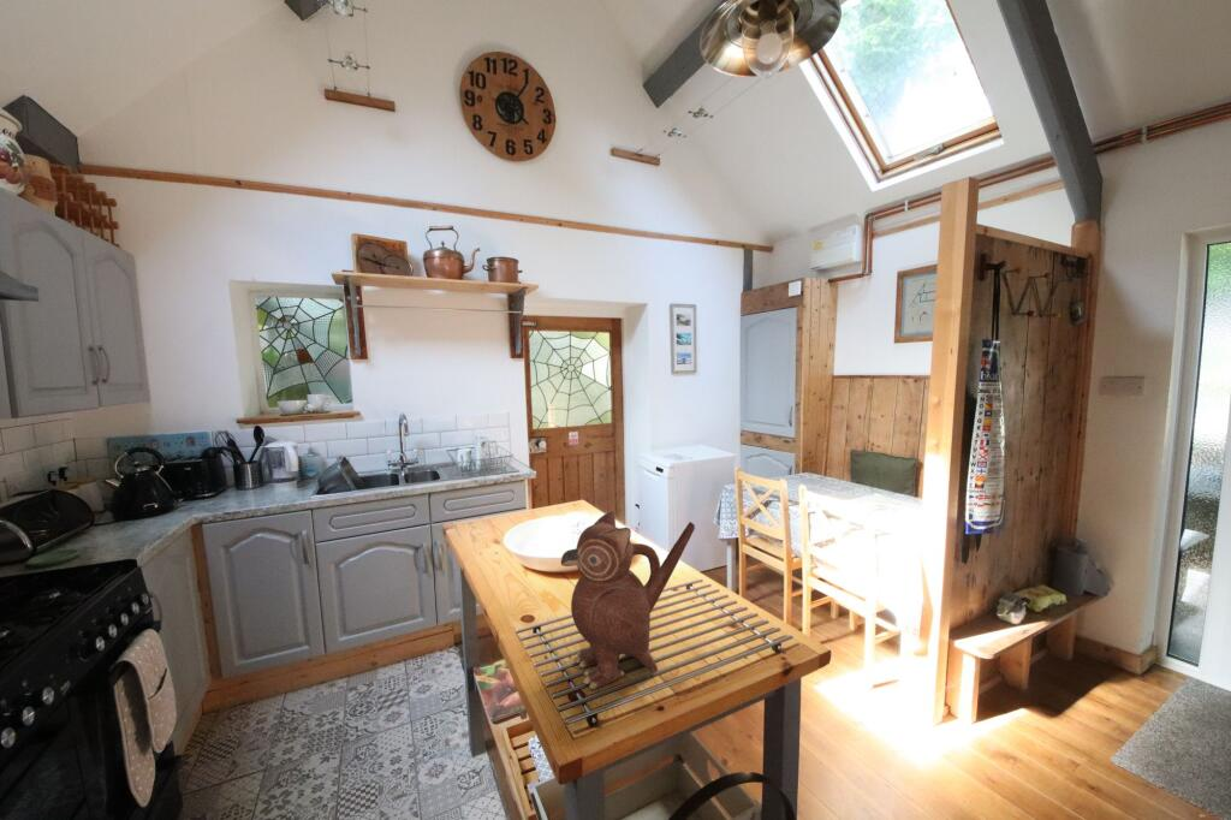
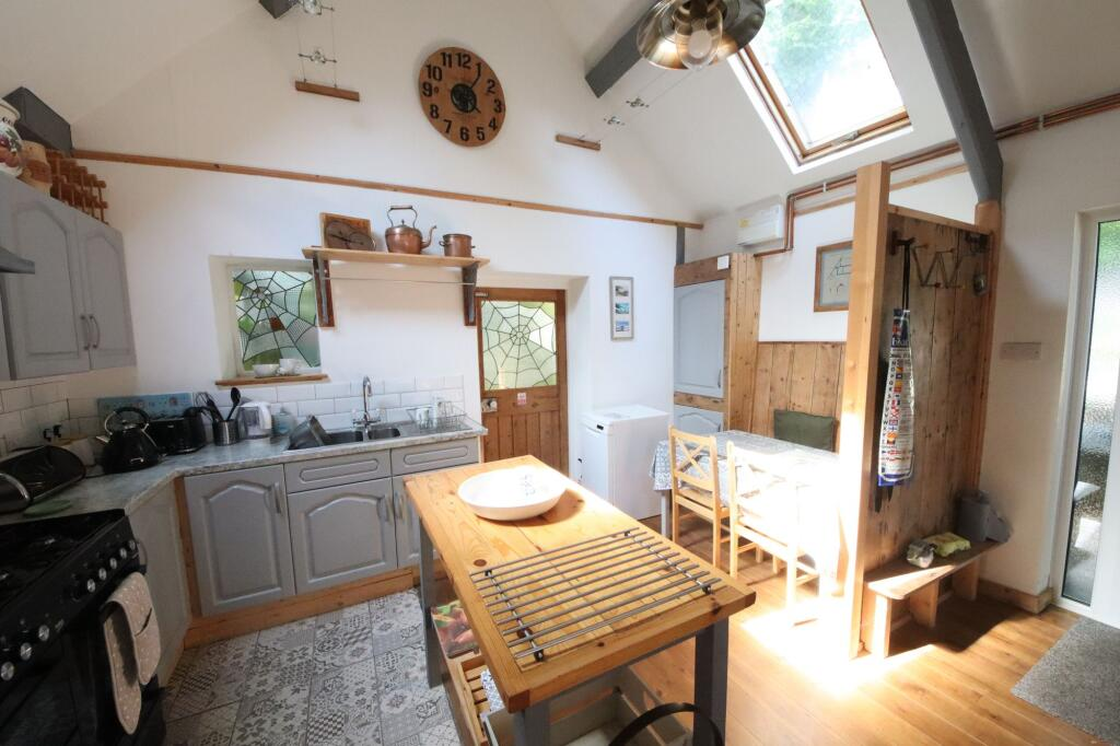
- teapot (625, 587)
